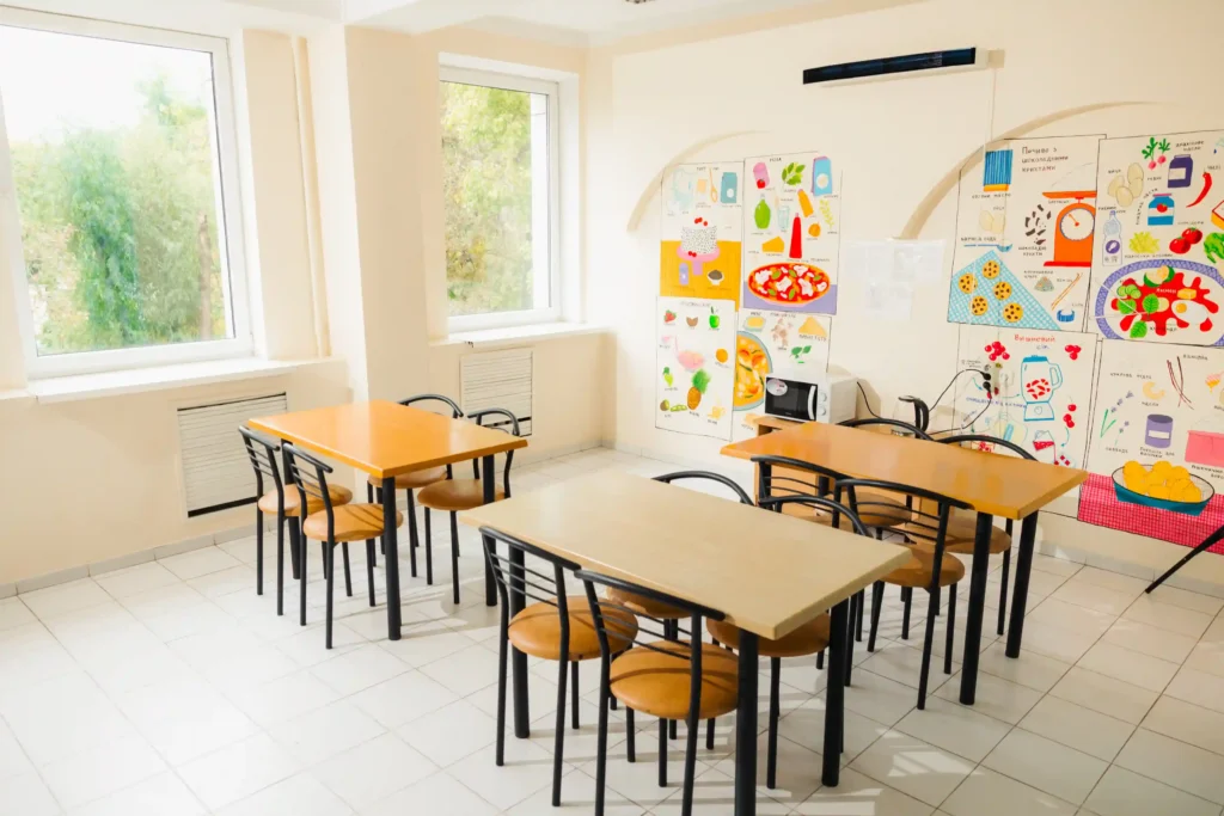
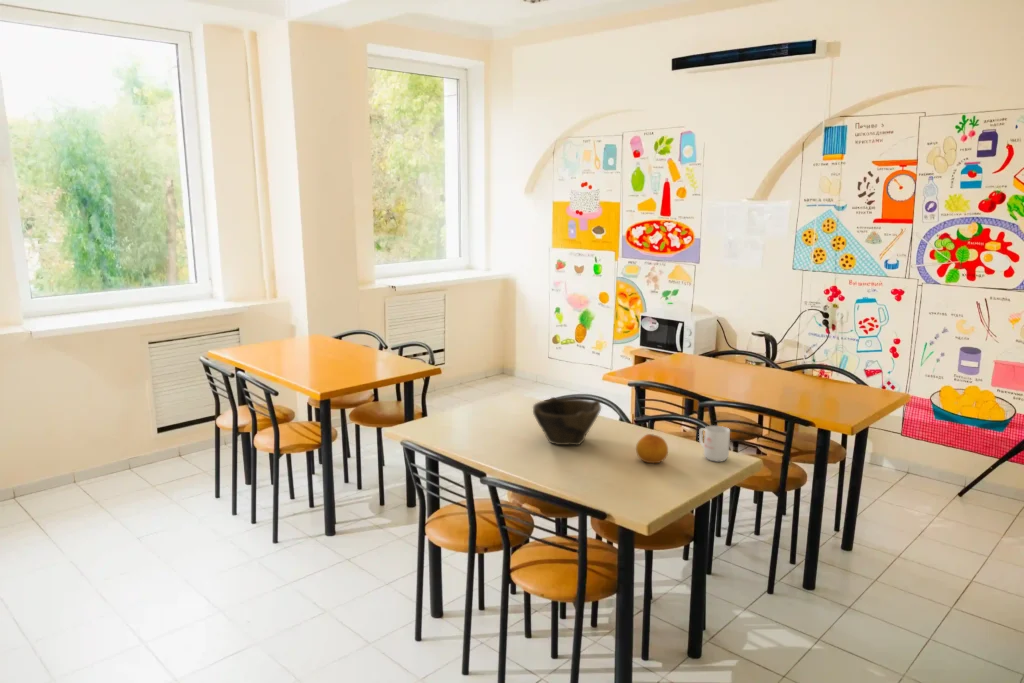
+ fruit (651, 447)
+ mug (713, 442)
+ bowl (566, 421)
